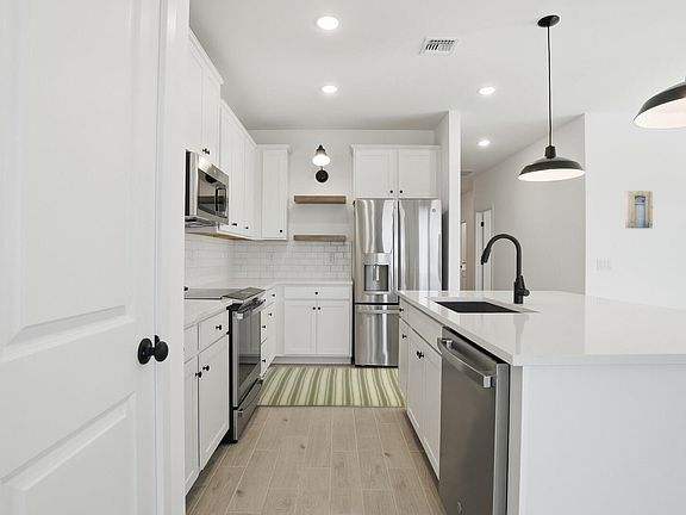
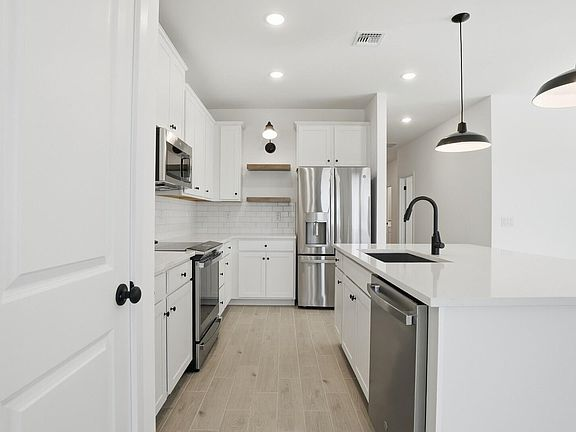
- rug (323, 383)
- wall art (638, 210)
